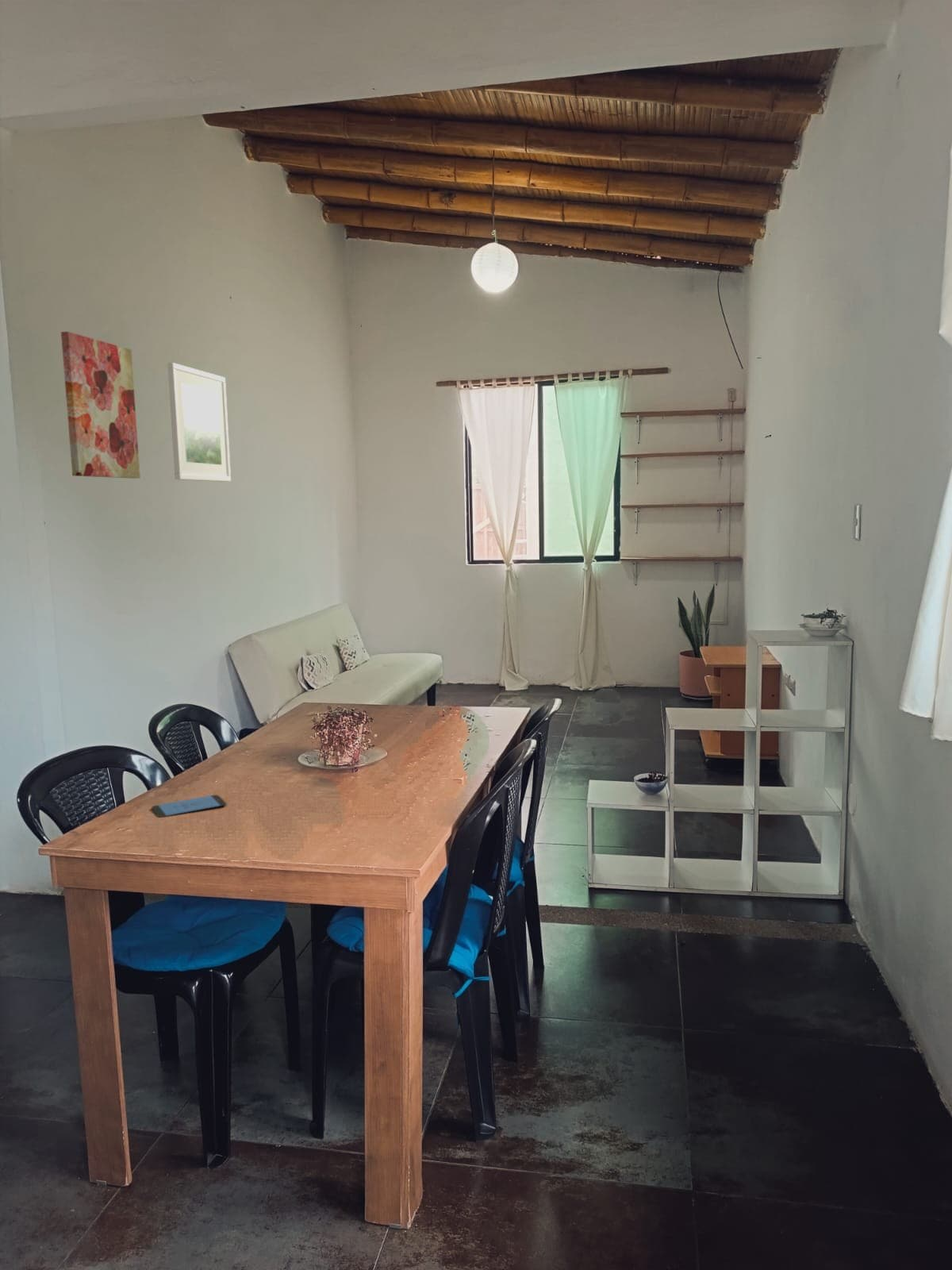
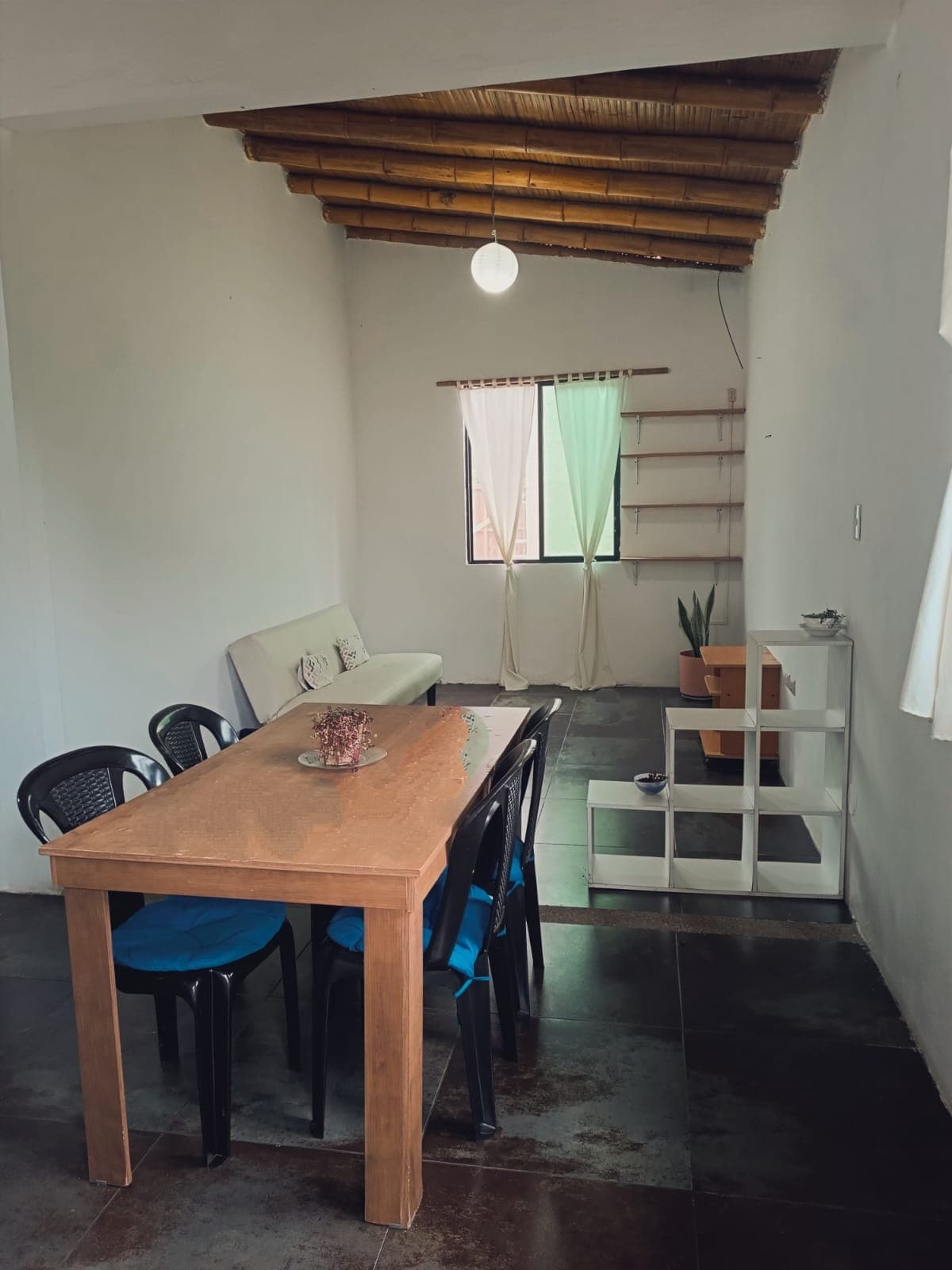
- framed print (201, 425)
- wall art (103, 410)
- smartphone (189, 805)
